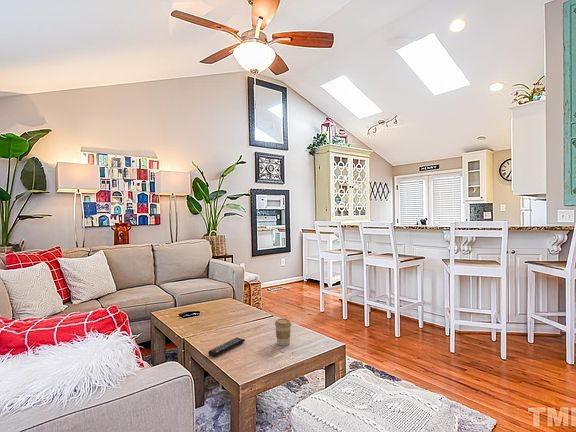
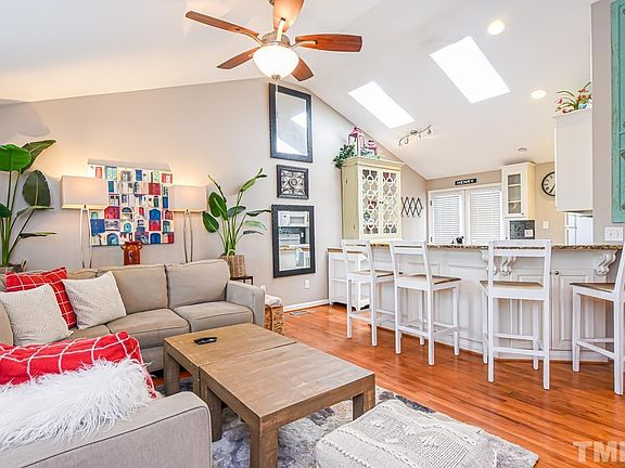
- remote control (227, 346)
- coffee cup (283, 331)
